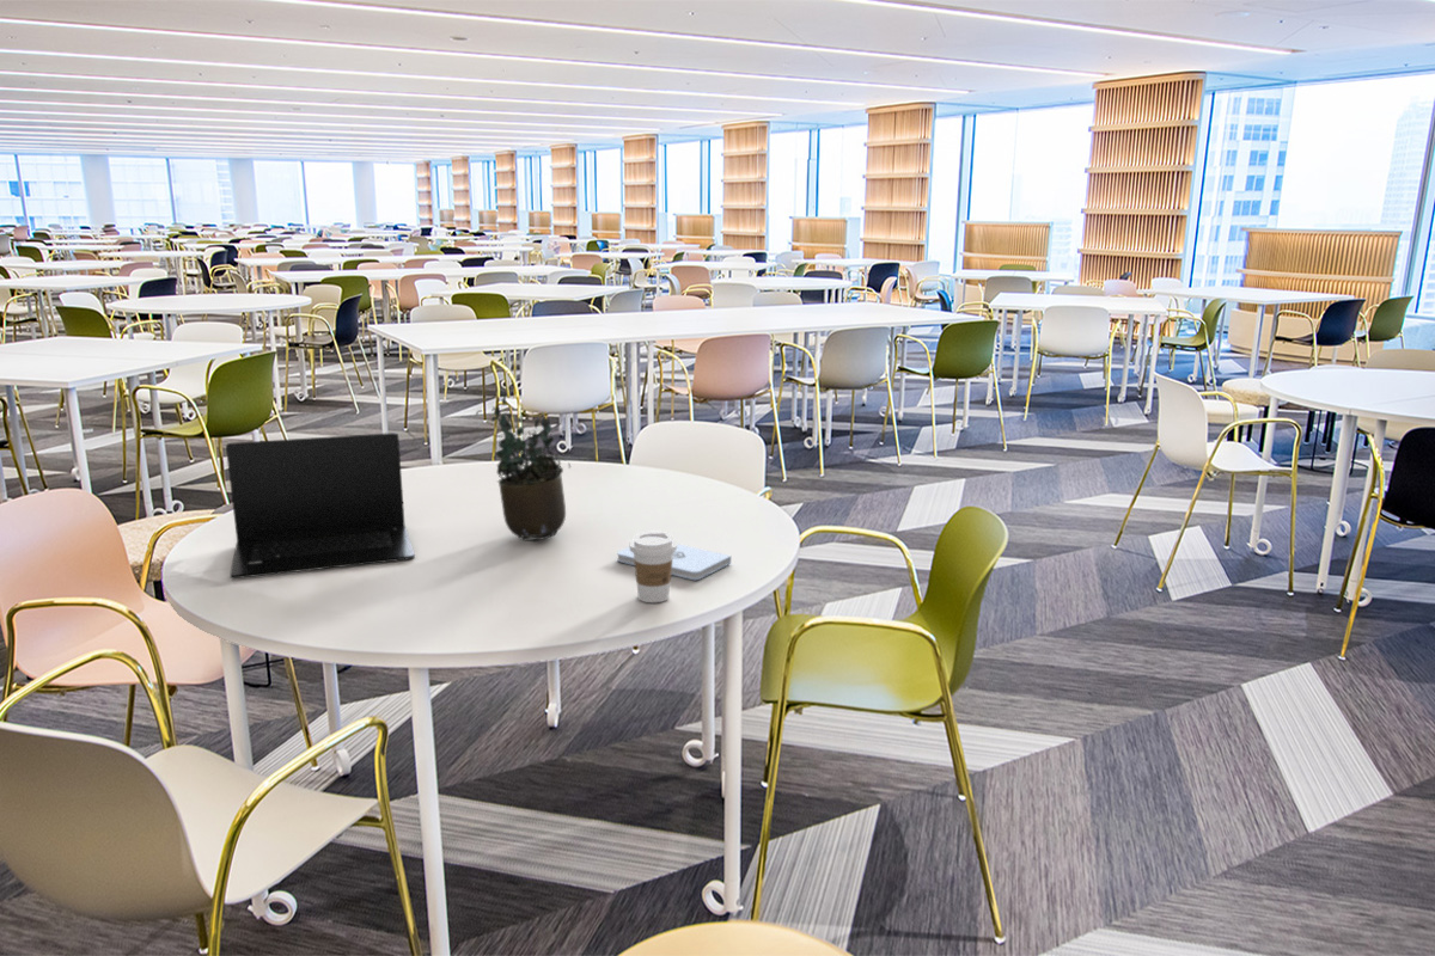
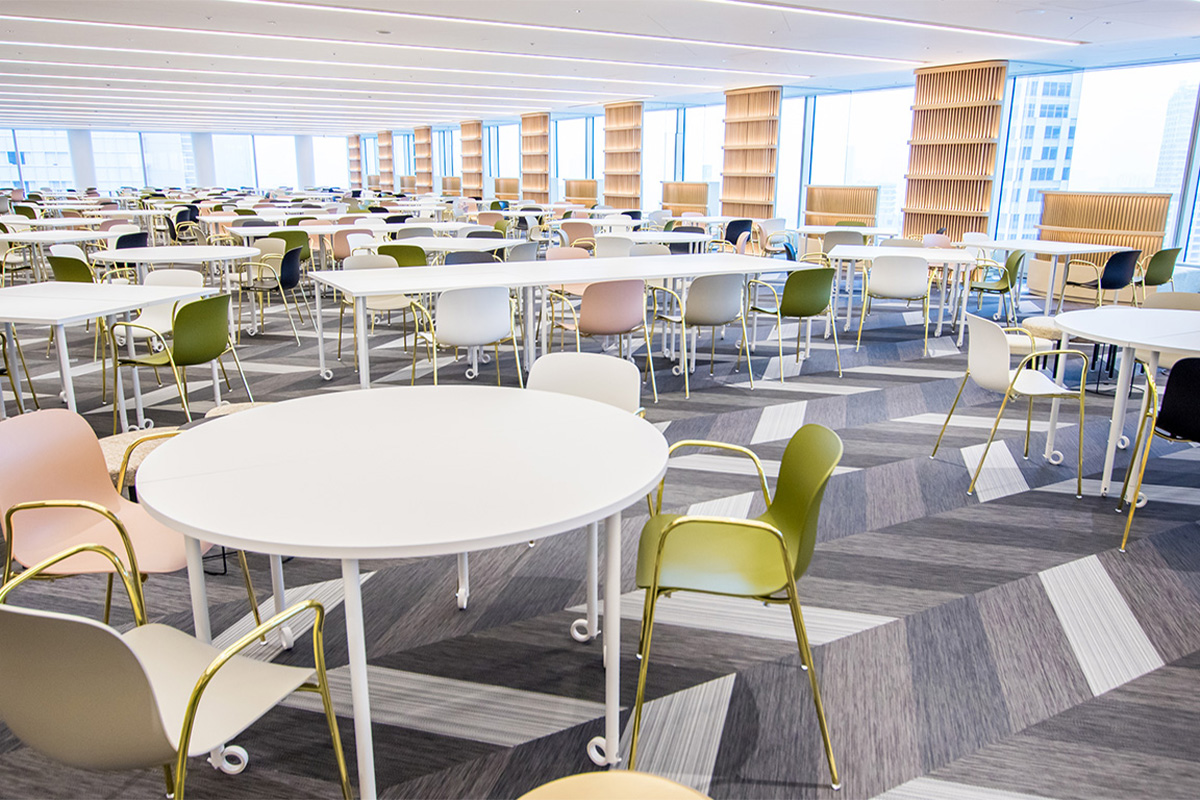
- notepad (672, 557)
- potted plant (524, 462)
- coffee cup (653, 566)
- laptop (319, 501)
